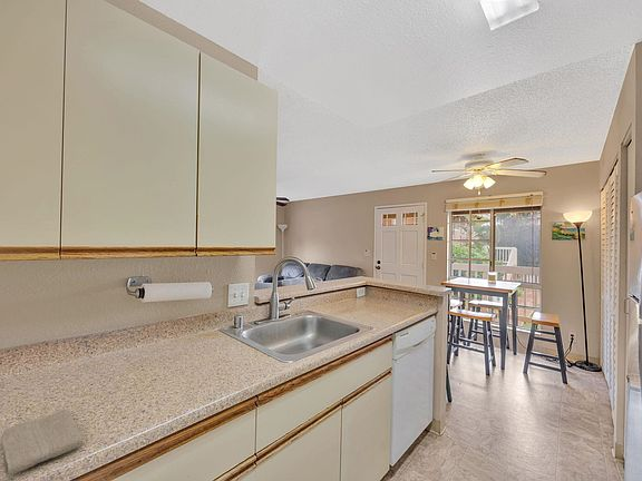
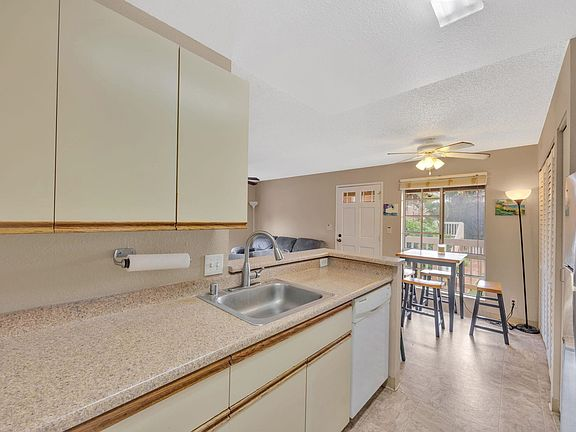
- washcloth (41, 436)
